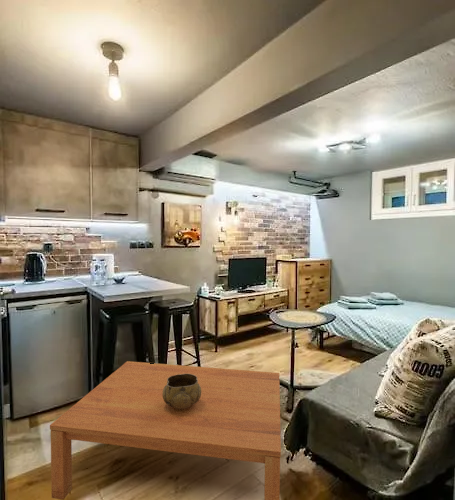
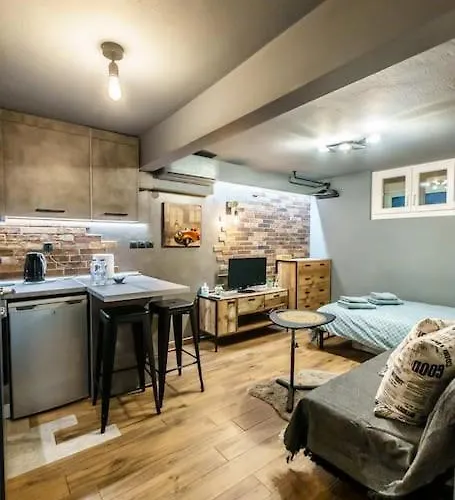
- decorative bowl (182, 391)
- coffee table (183, 425)
